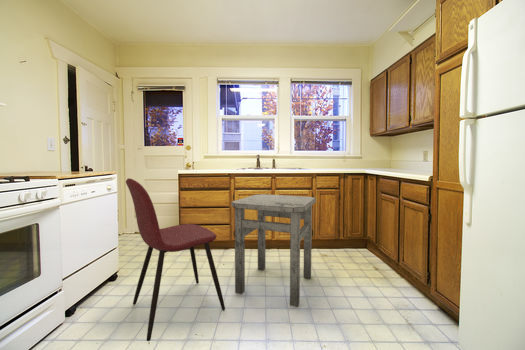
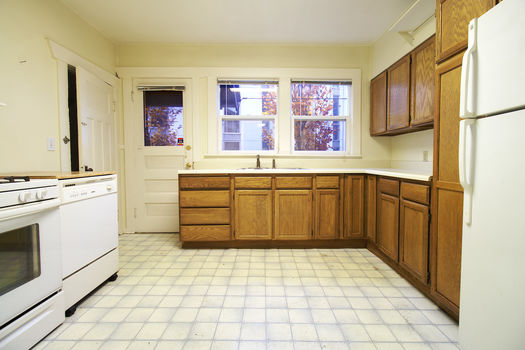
- dining chair (173, 243)
- side table (277, 231)
